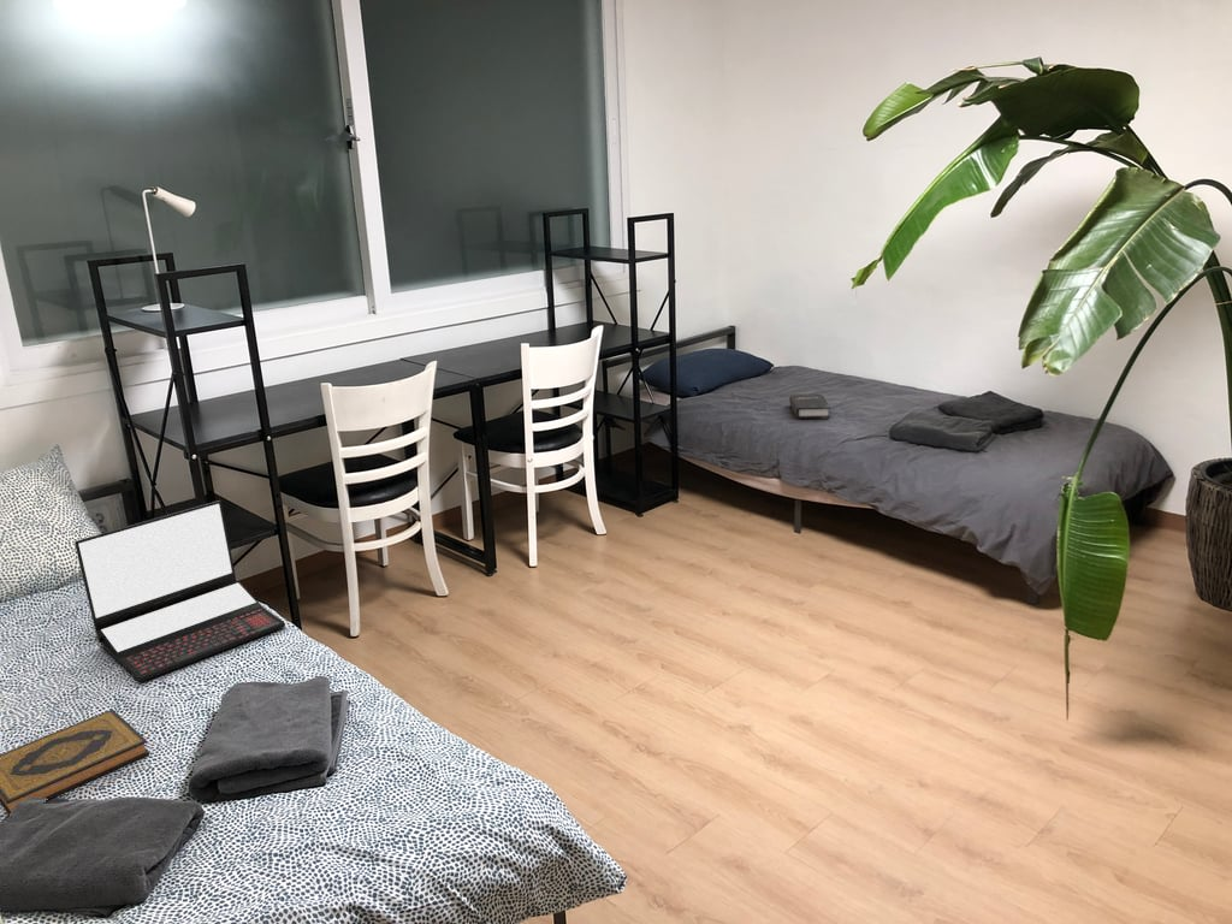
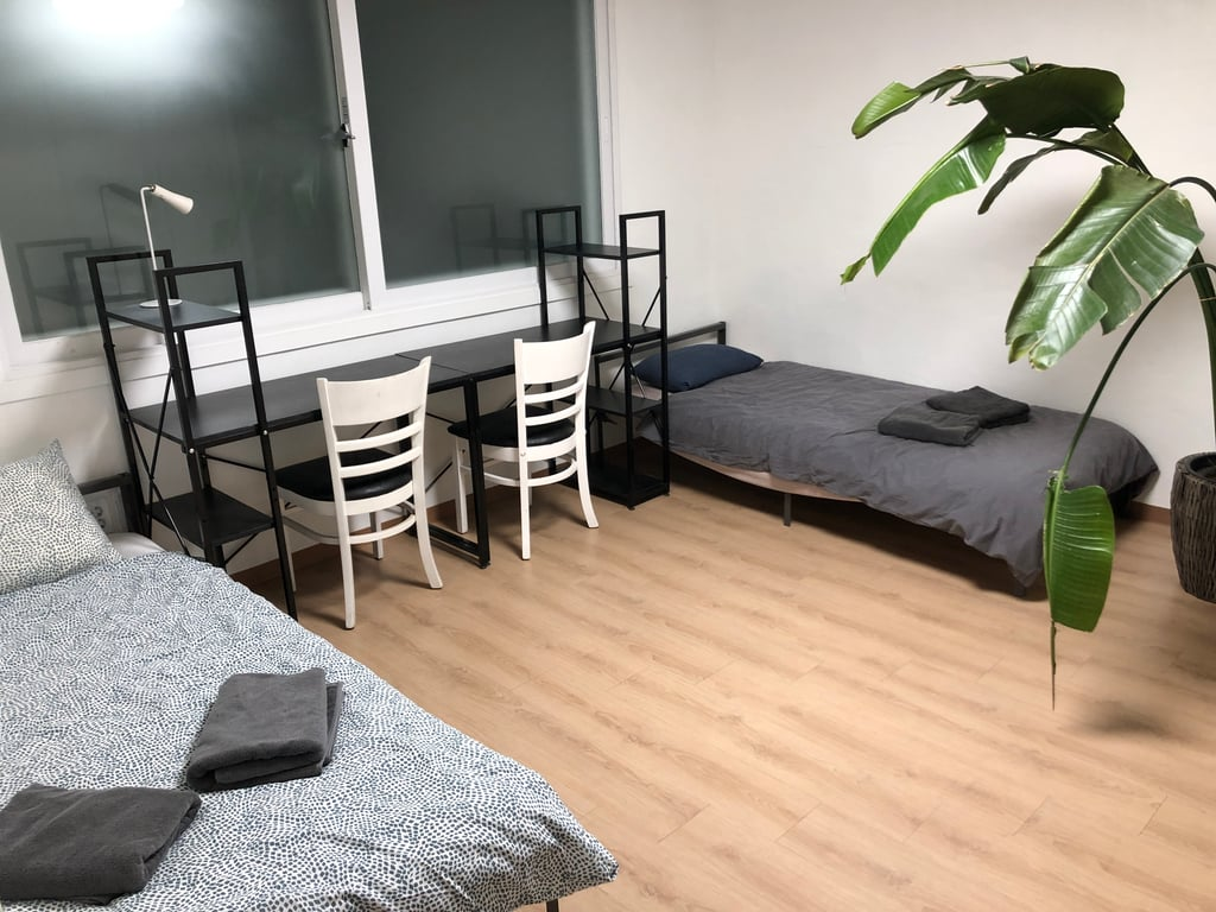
- hardback book (808, 405)
- laptop (183, 585)
- hardback book (64, 758)
